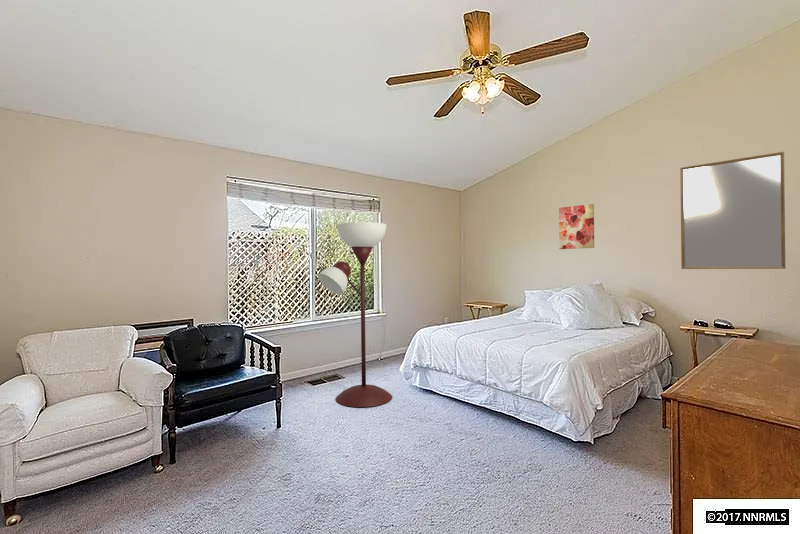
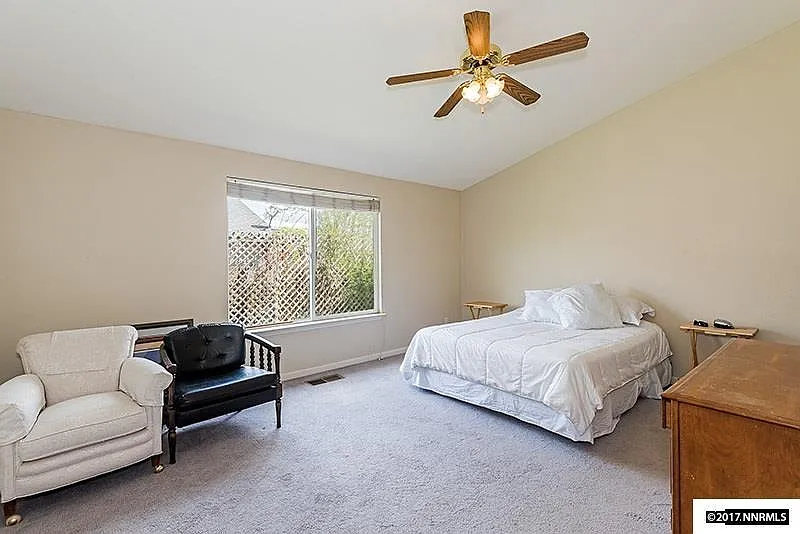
- floor lamp (361, 312)
- home mirror (729, 214)
- wall art (576, 227)
